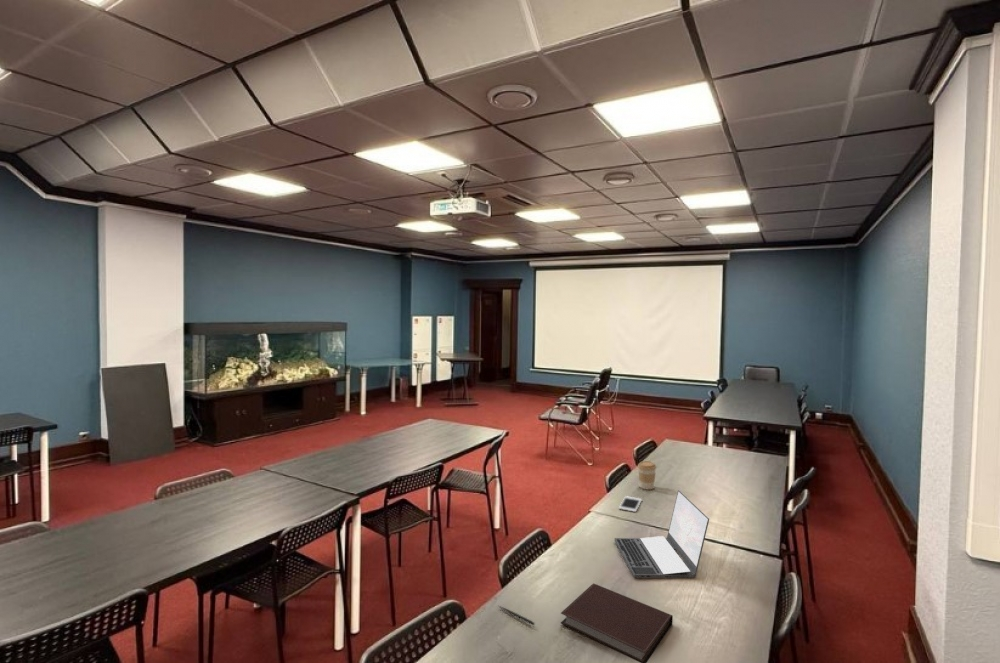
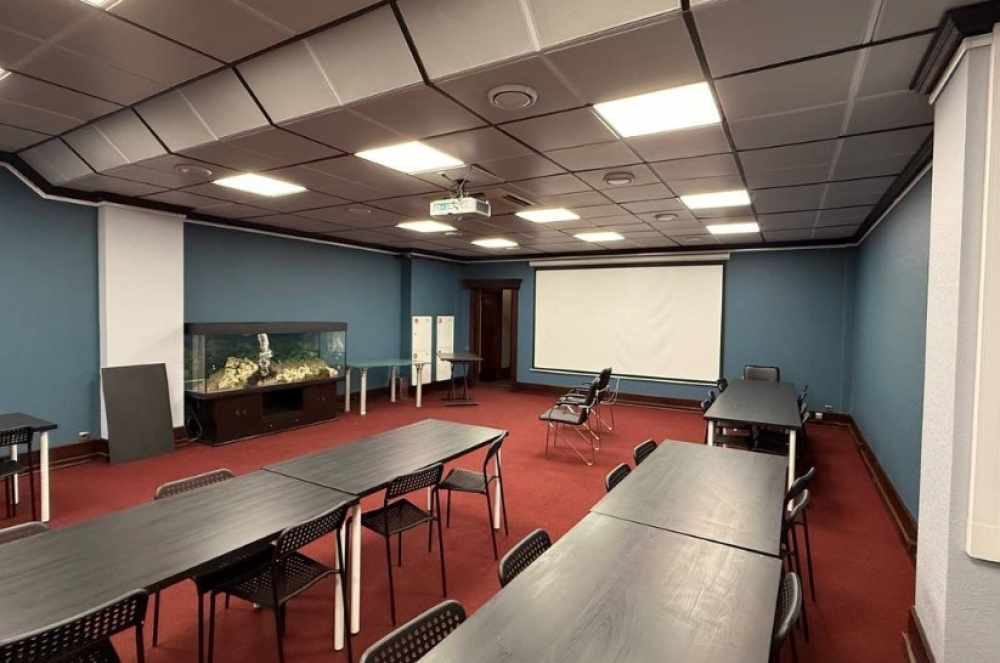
- coffee cup (646, 474)
- notebook (616, 618)
- laptop (659, 536)
- cell phone (630, 503)
- pen (515, 614)
